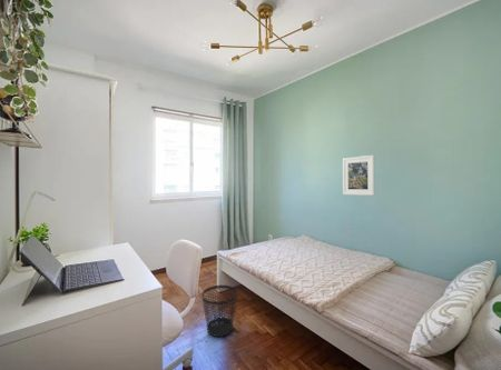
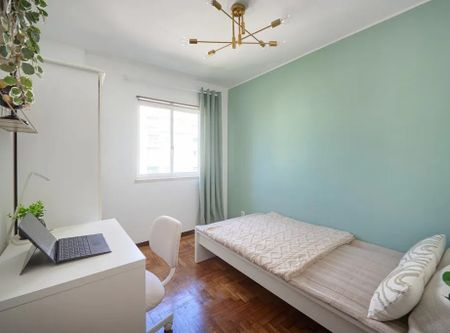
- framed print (357, 176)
- wastebasket (219, 310)
